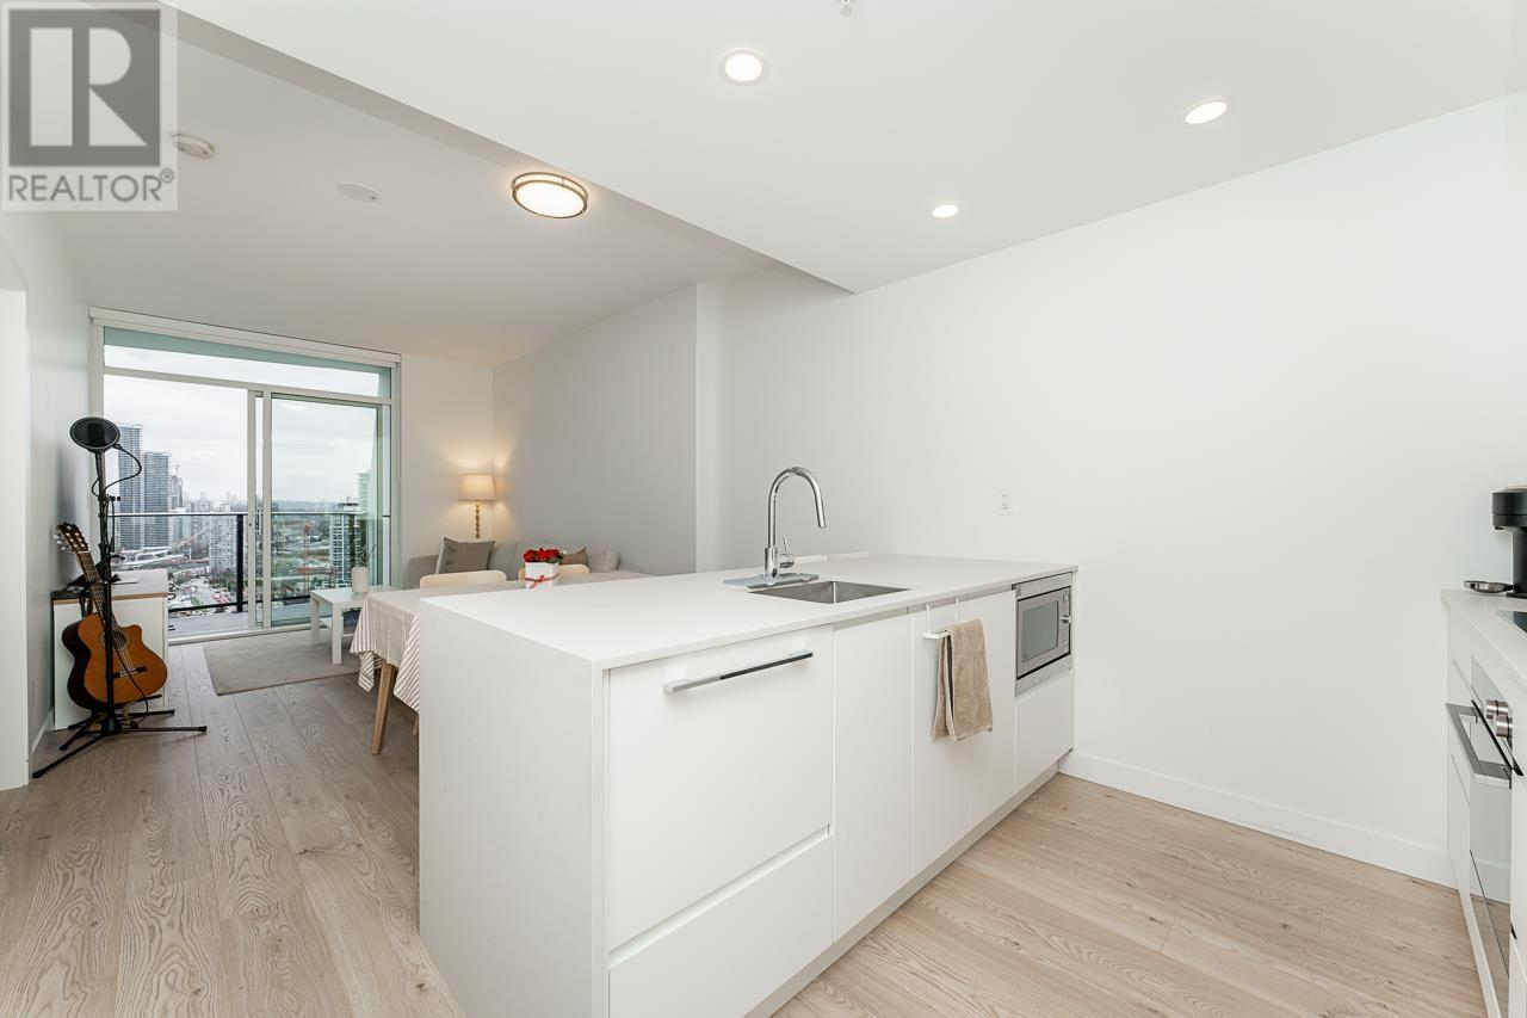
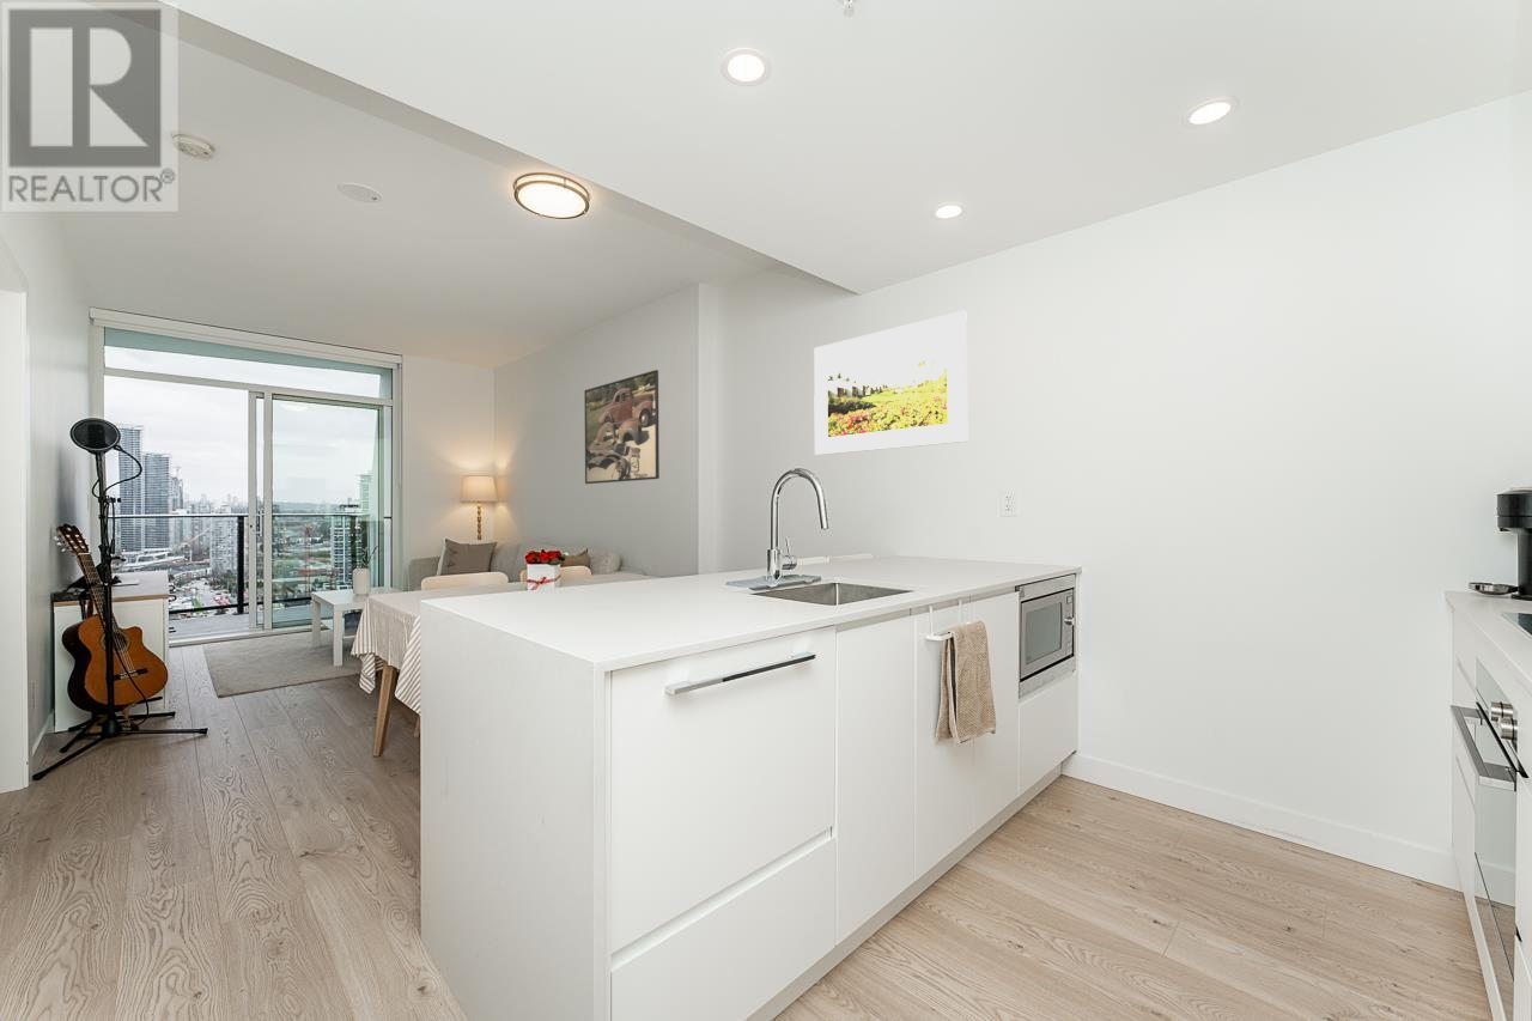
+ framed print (619, 431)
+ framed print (882, 390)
